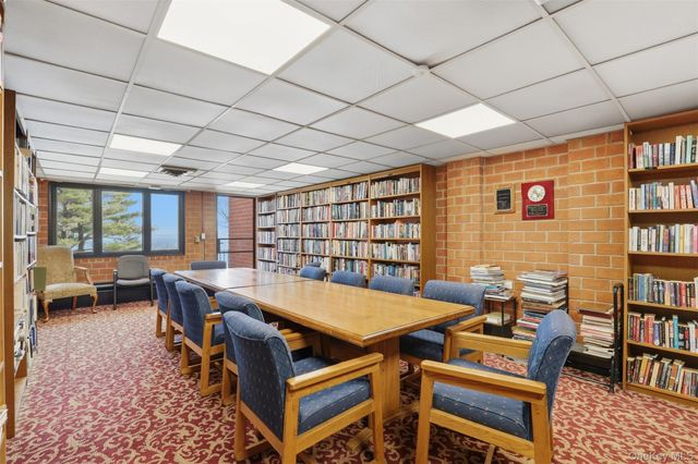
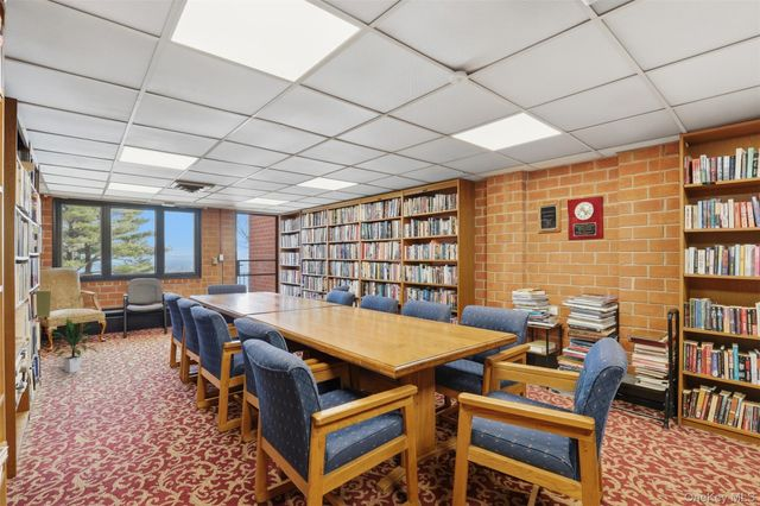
+ indoor plant (75, 344)
